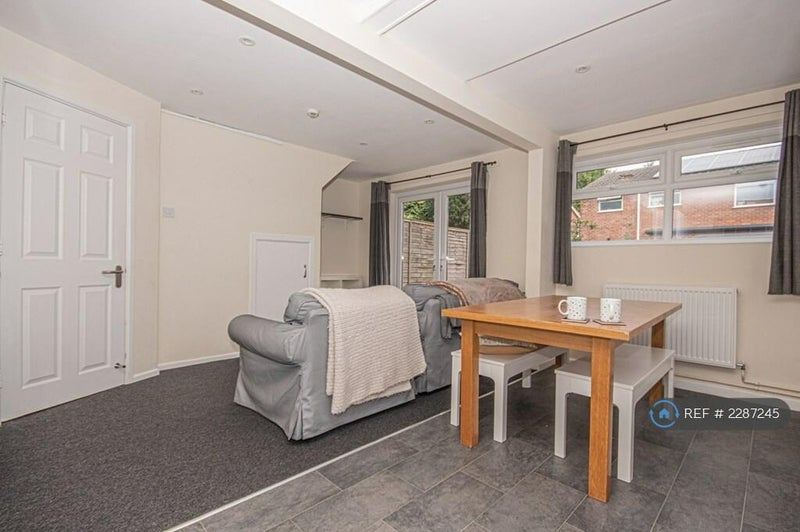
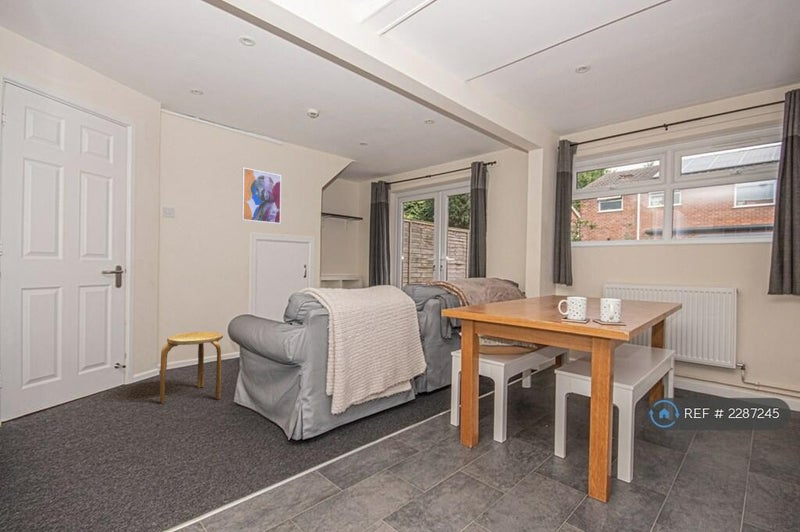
+ stool (198, 365)
+ wall art (262, 196)
